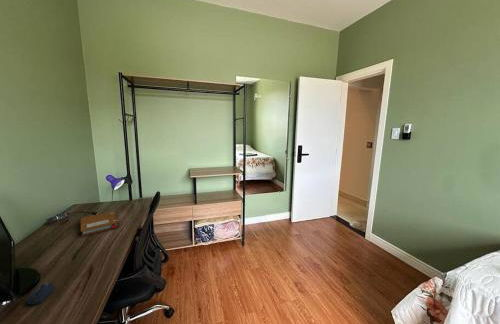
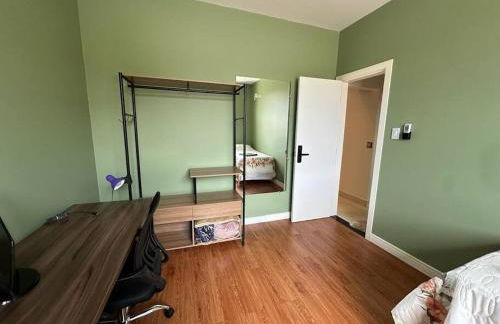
- notebook (100, 222)
- computer mouse (40, 291)
